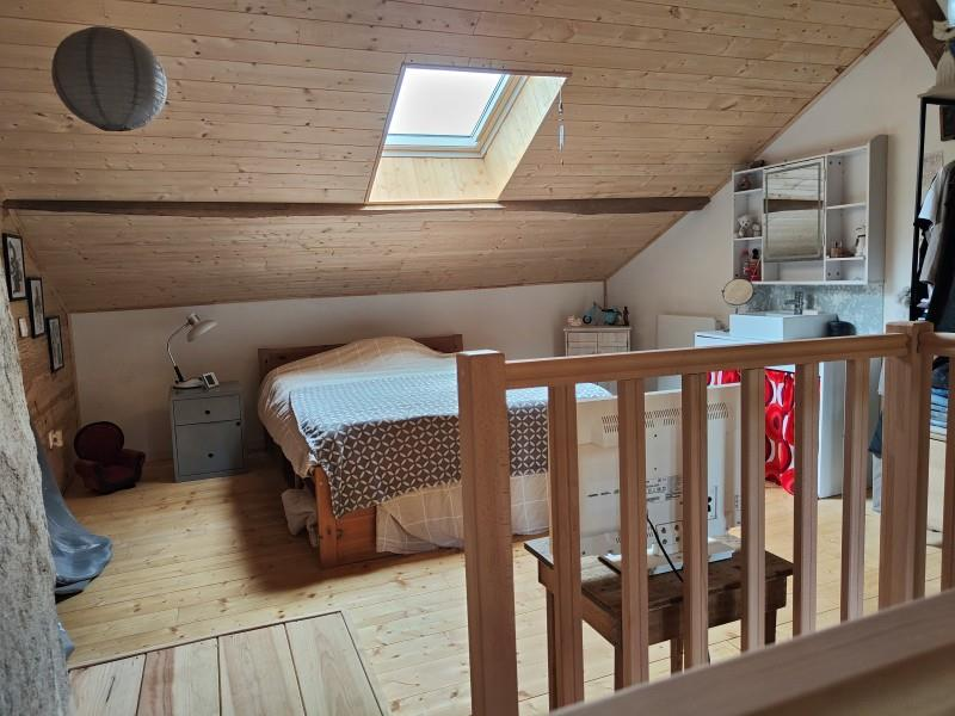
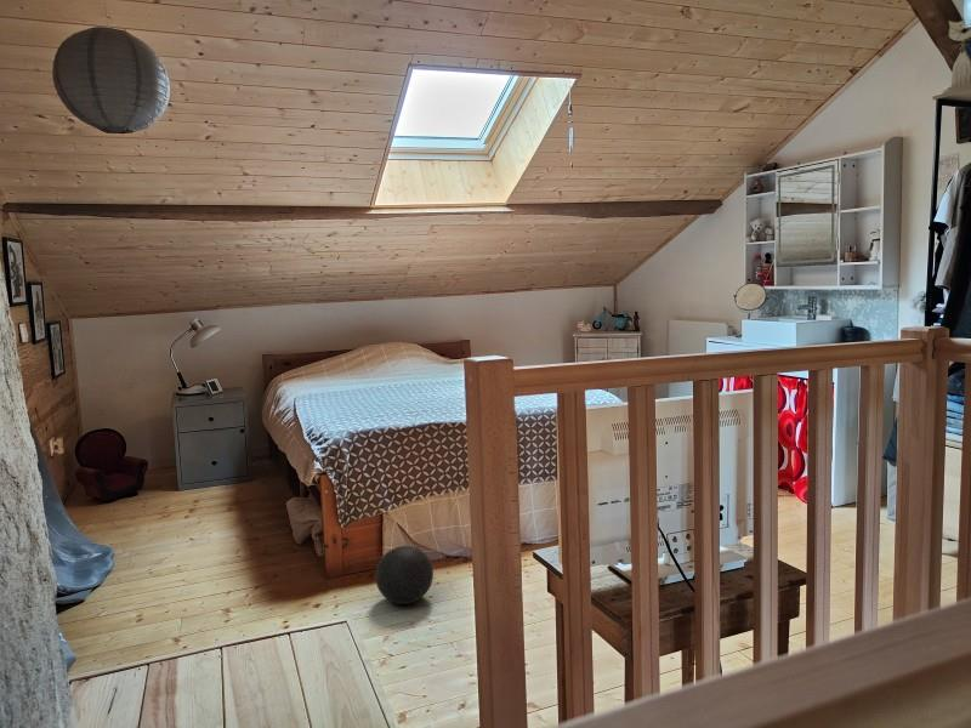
+ ball (404, 574)
